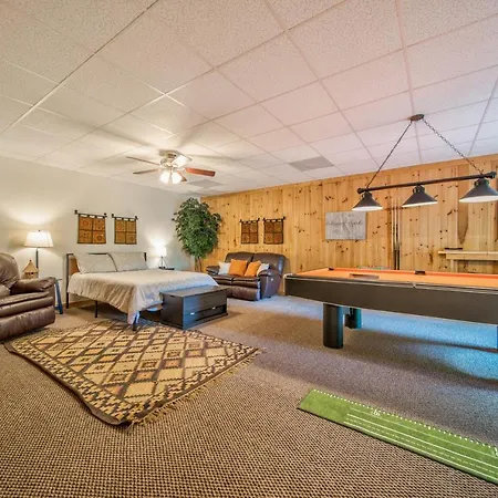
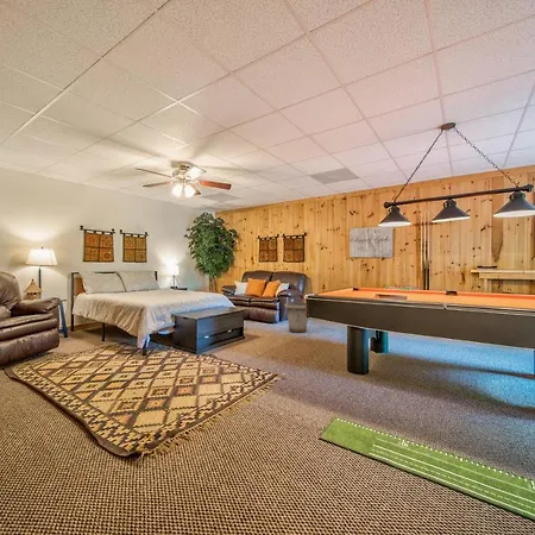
+ trash can (297, 317)
